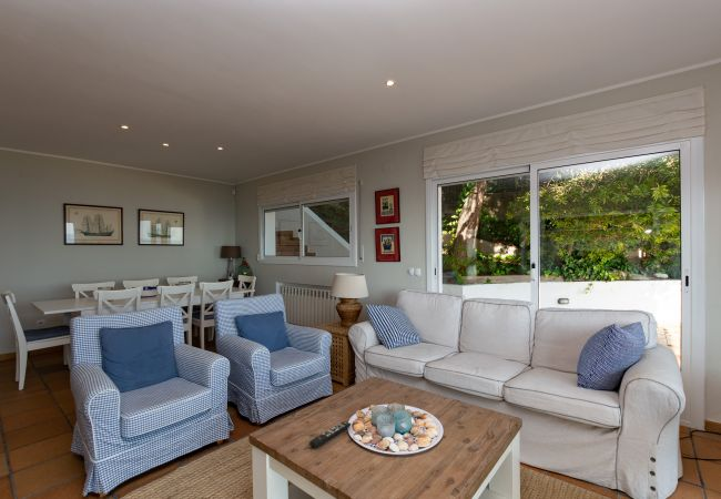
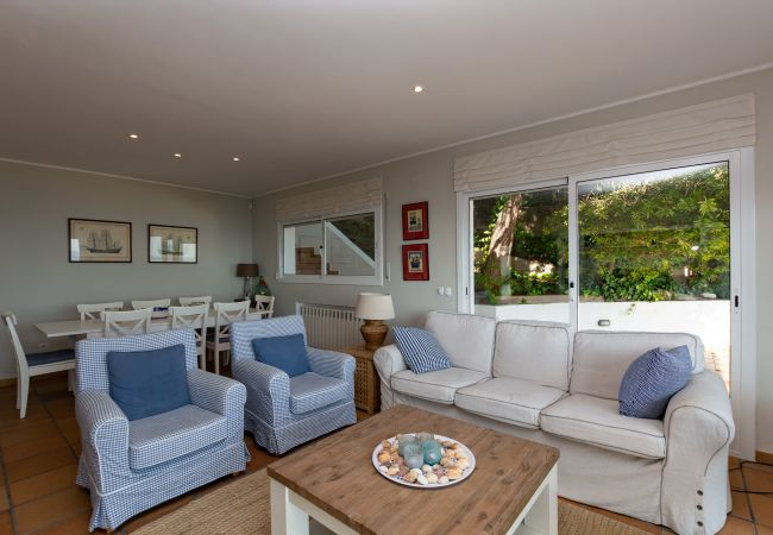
- remote control (331, 432)
